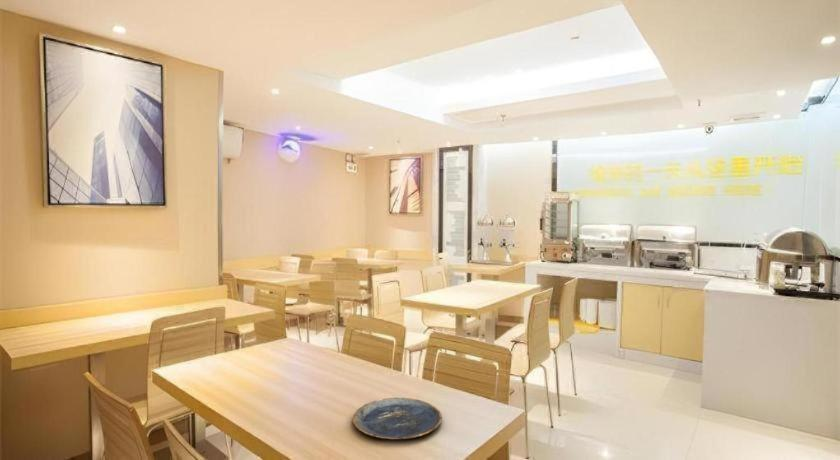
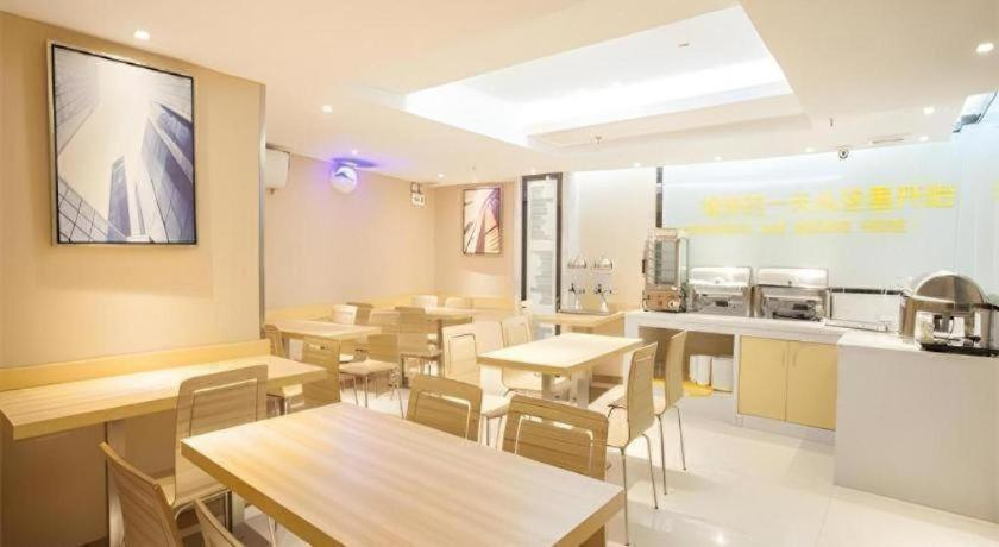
- plate (397, 418)
